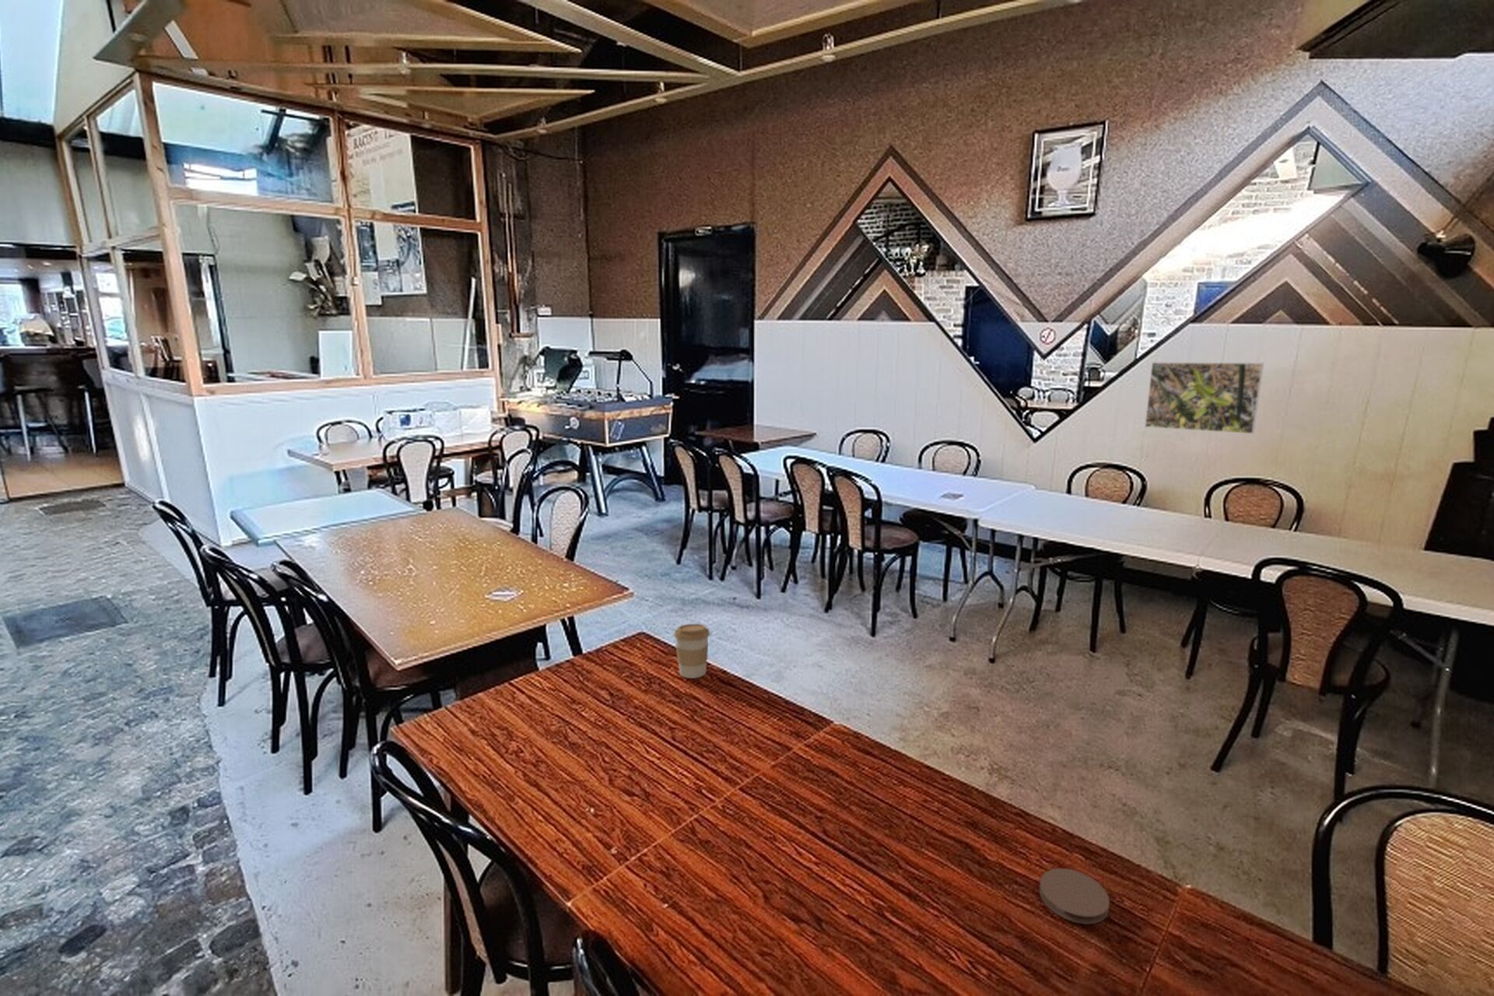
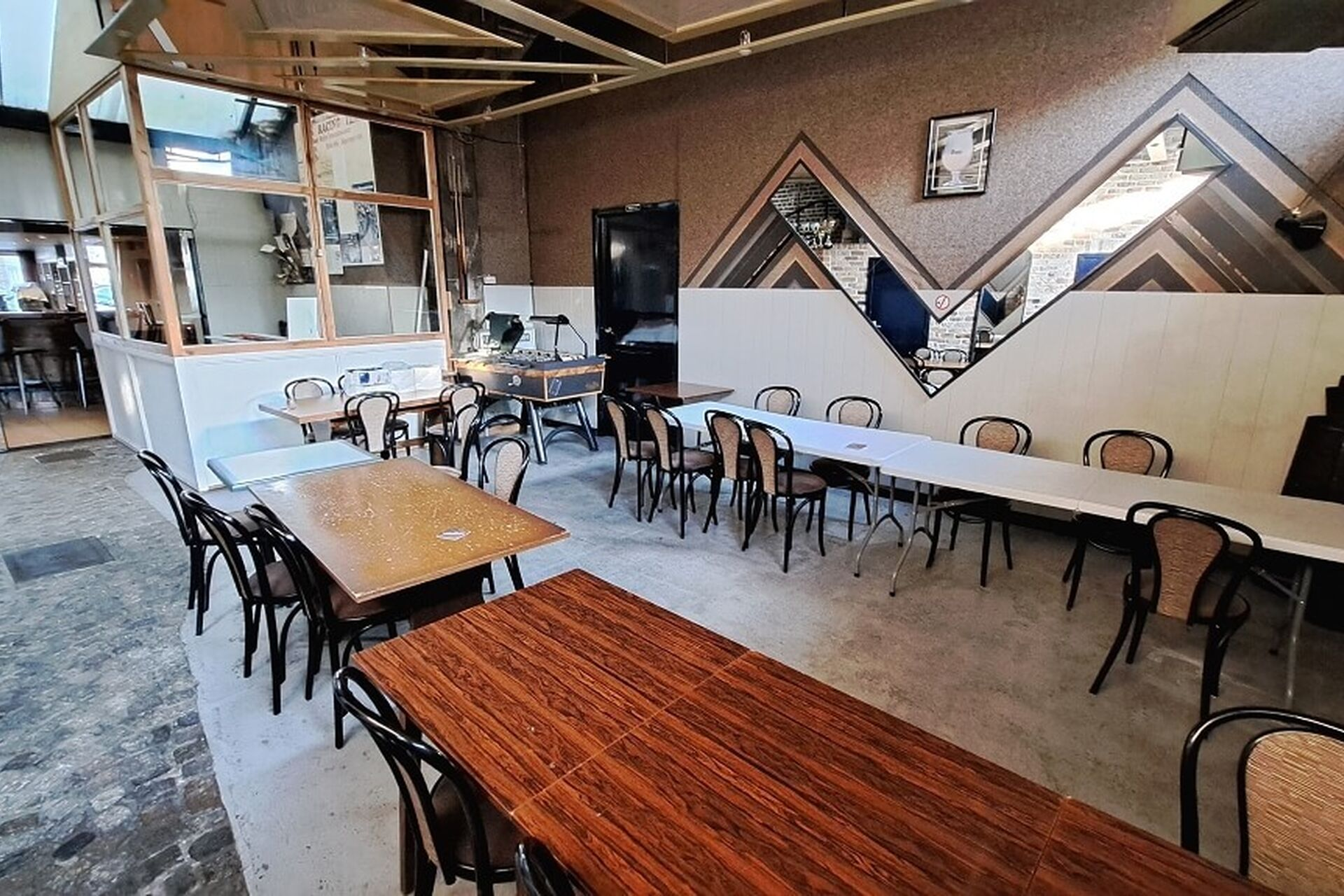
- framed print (1201, 396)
- coaster (1073, 895)
- coffee cup (691, 649)
